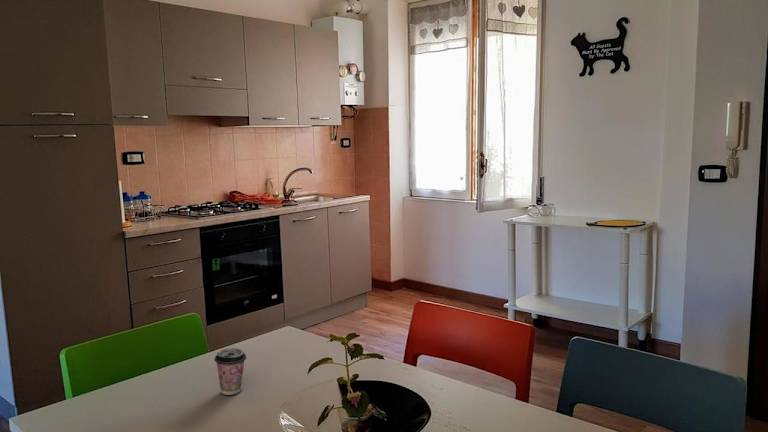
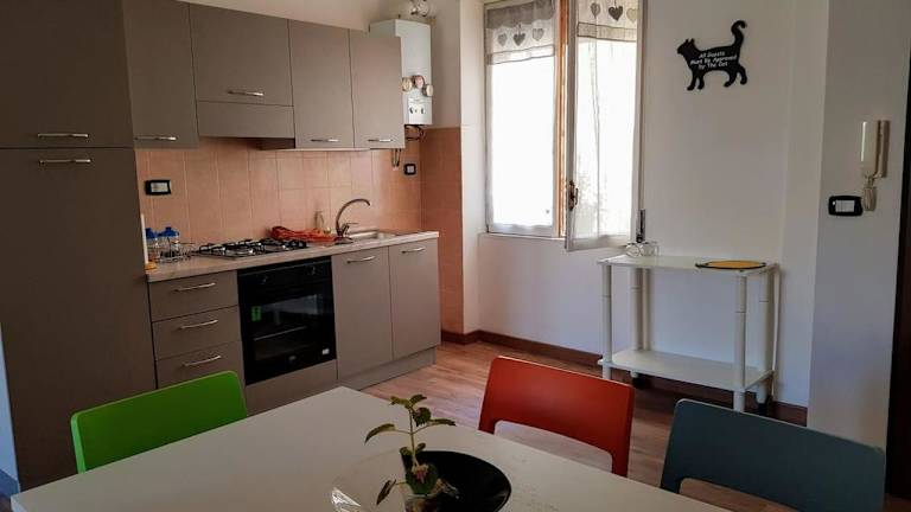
- coffee cup (231, 371)
